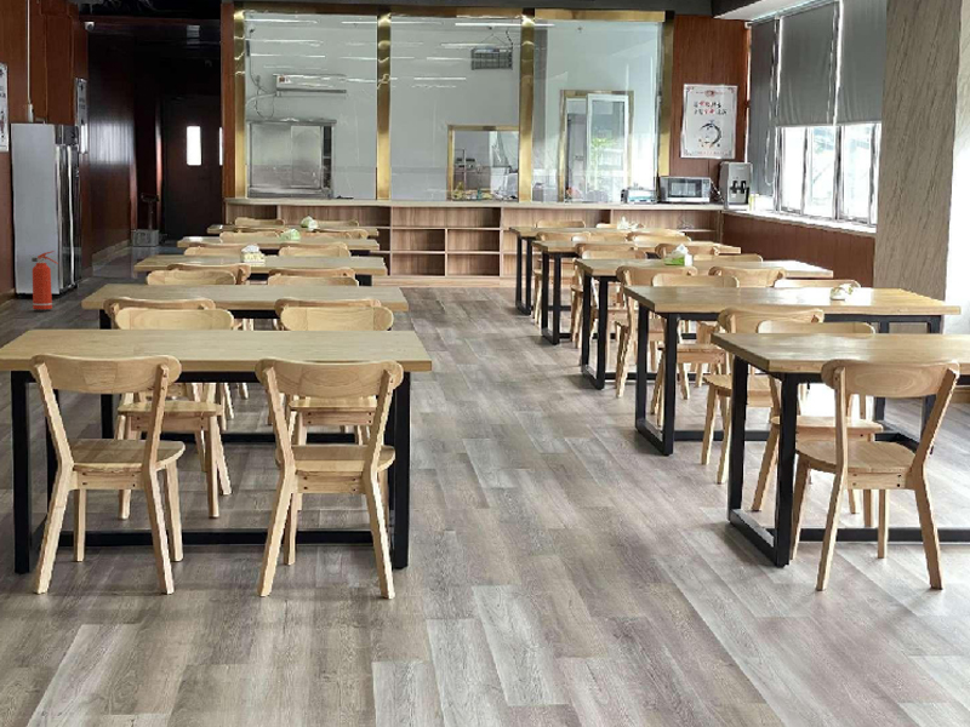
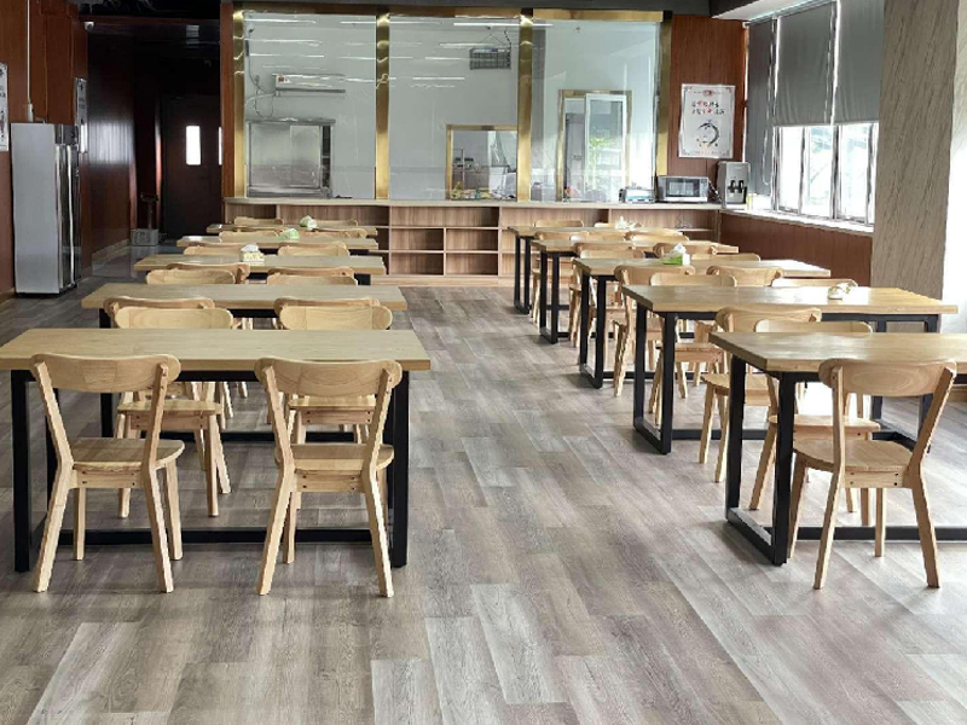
- fire extinguisher (45, 280)
